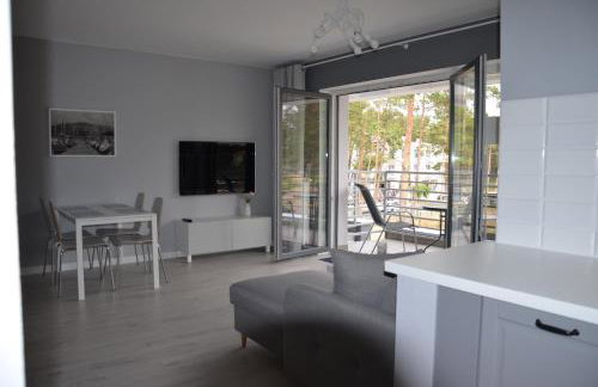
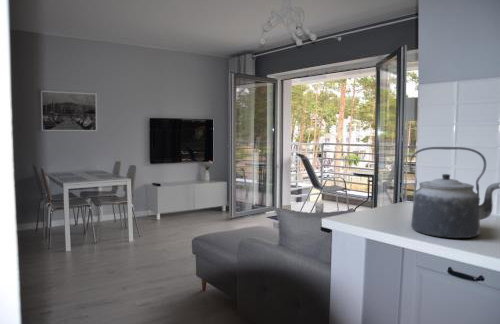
+ kettle (452, 189)
